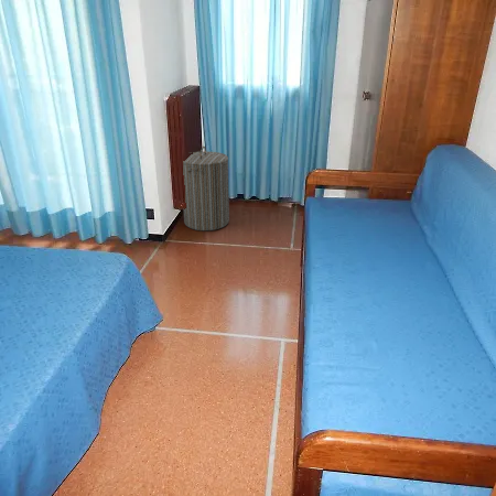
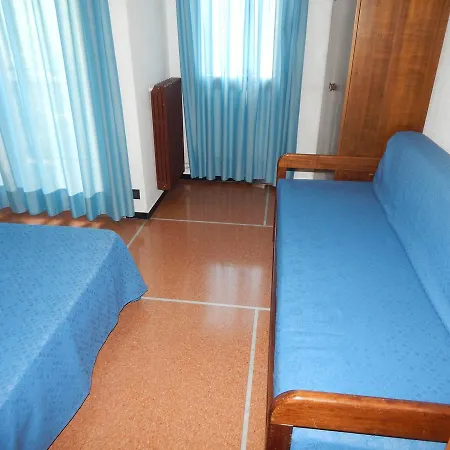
- laundry hamper (205, 185)
